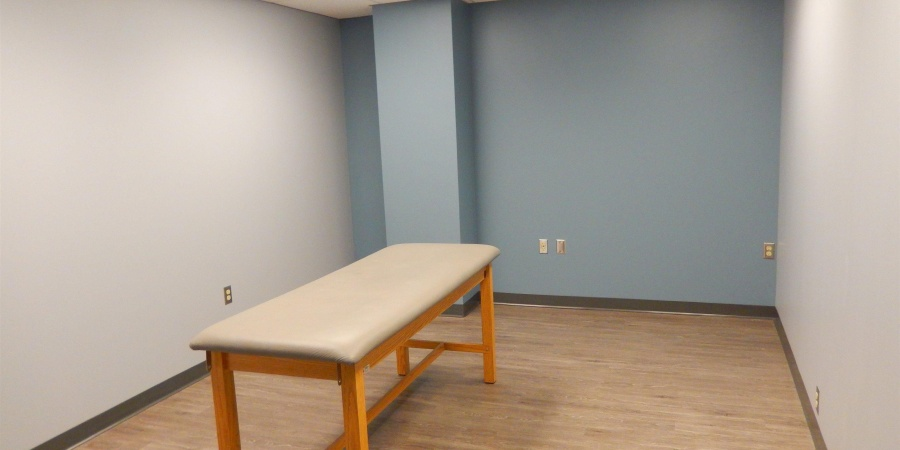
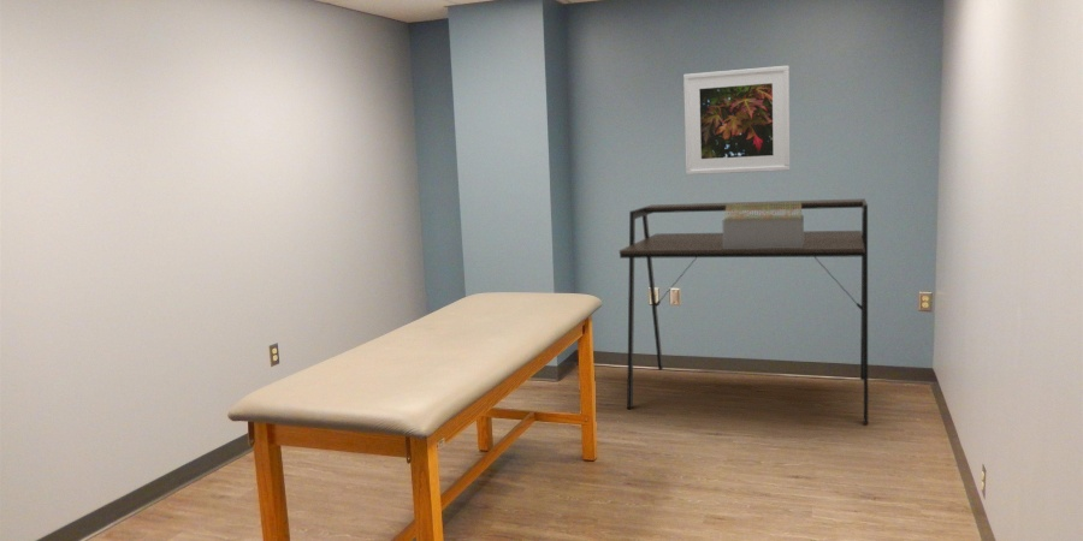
+ architectural model (763, 224)
+ desk (747, 256)
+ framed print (735, 121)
